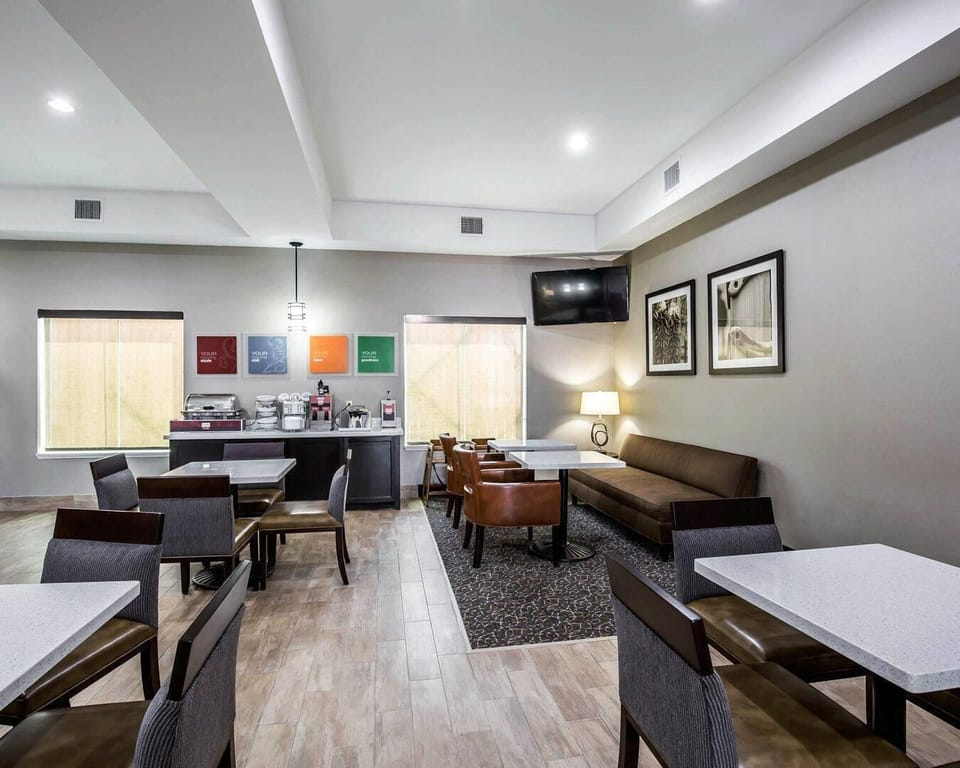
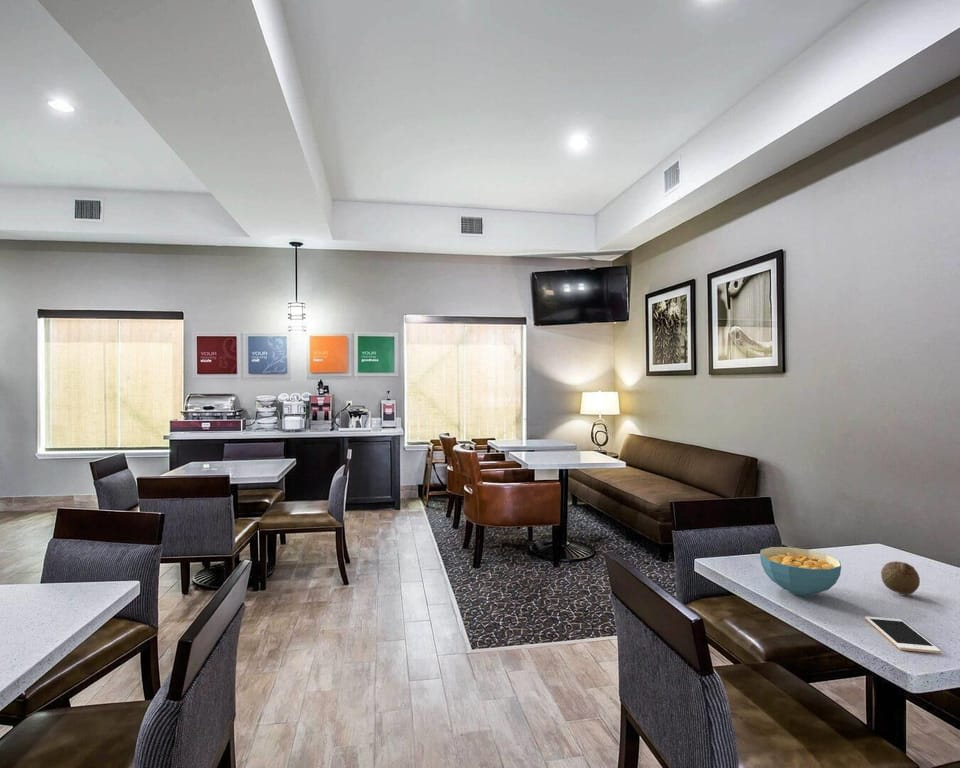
+ fruit (900, 576)
+ cell phone (900, 633)
+ cereal bowl (799, 574)
